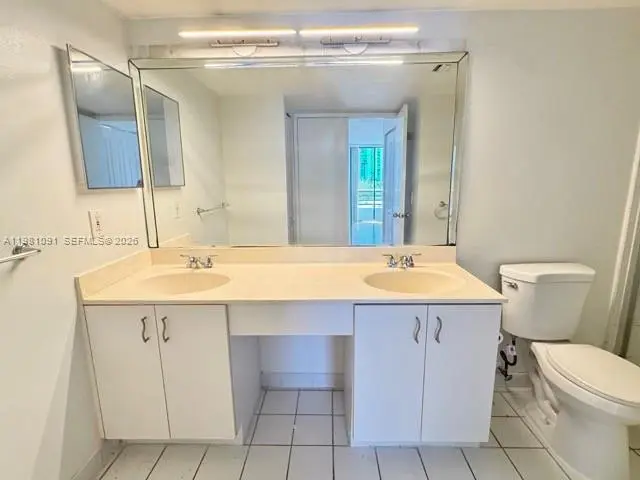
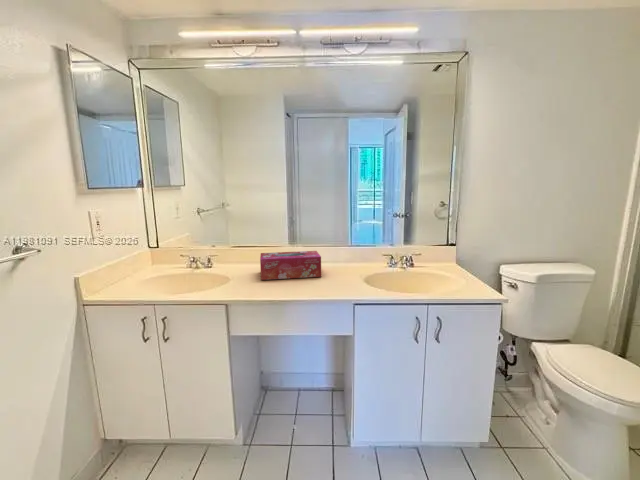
+ tissue box (290, 264)
